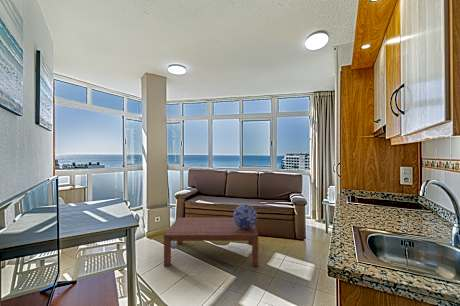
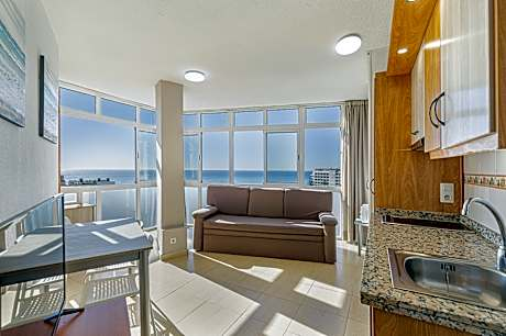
- decorative sphere (245, 216)
- coffee table (213, 239)
